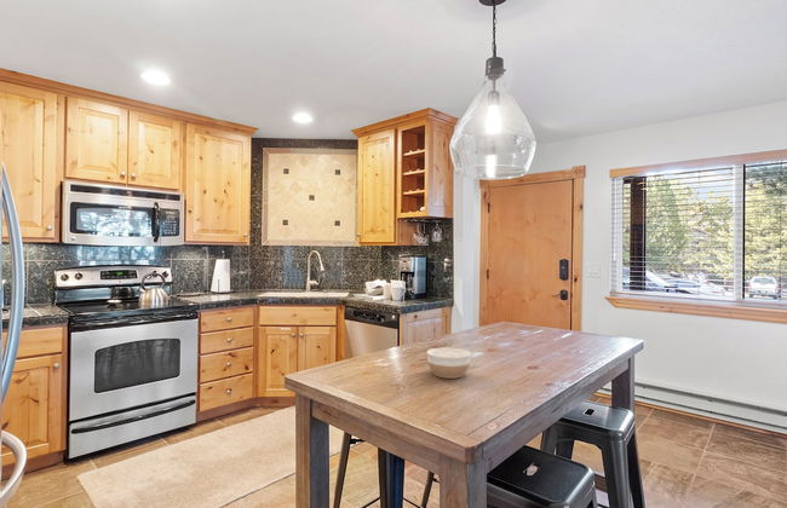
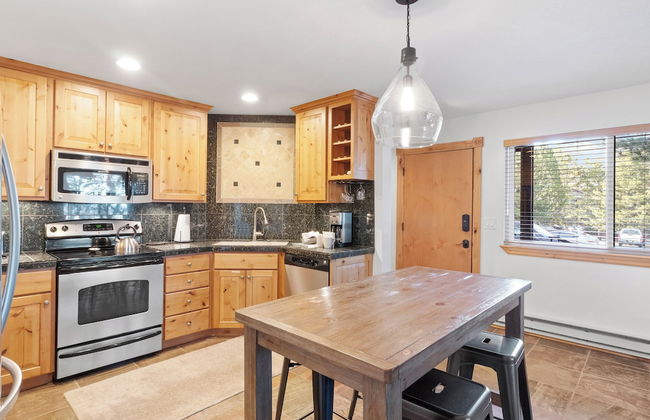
- bowl (448, 363)
